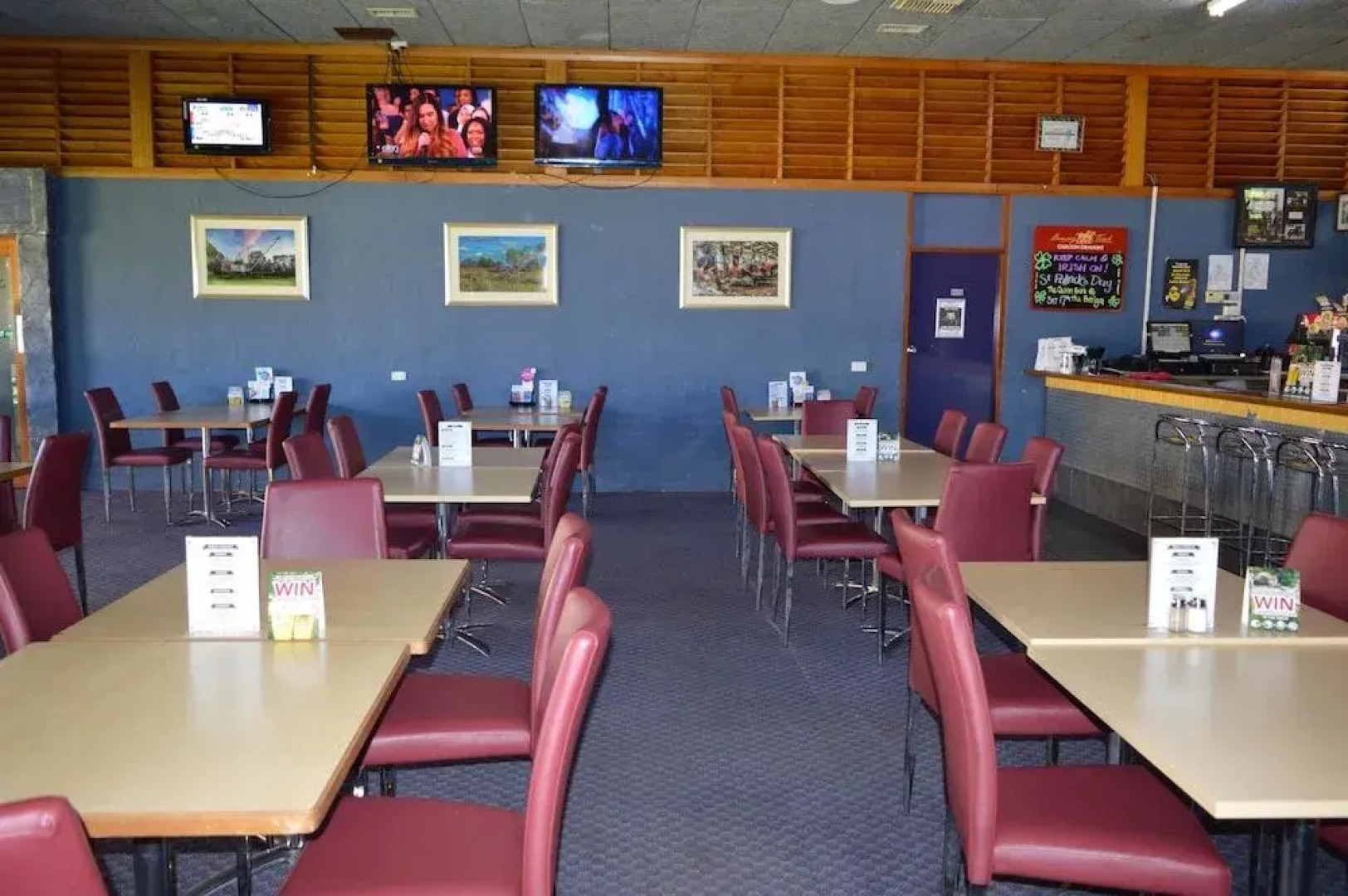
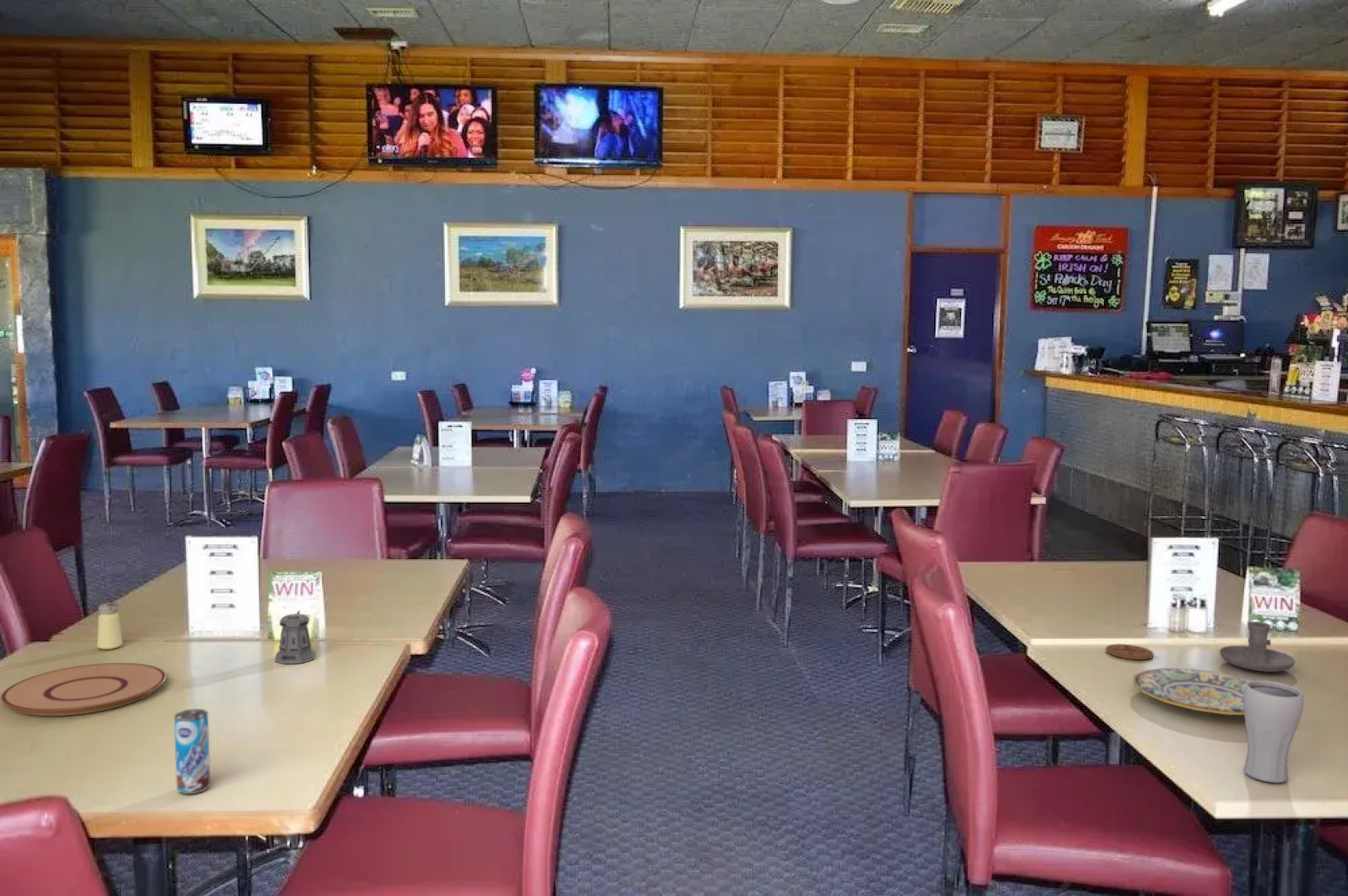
+ drinking glass (1270, 732)
+ pepper shaker (295, 634)
+ plate (86, 689)
+ saltshaker (109, 625)
+ coaster (1129, 651)
+ candle holder (1257, 643)
+ beverage can (192, 751)
+ plate (1206, 696)
